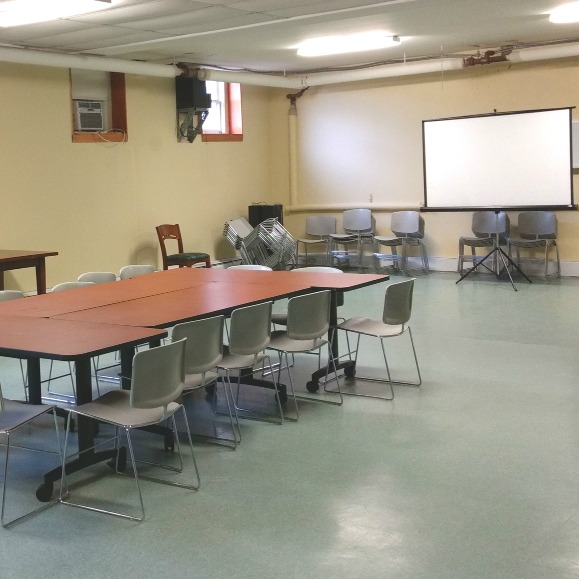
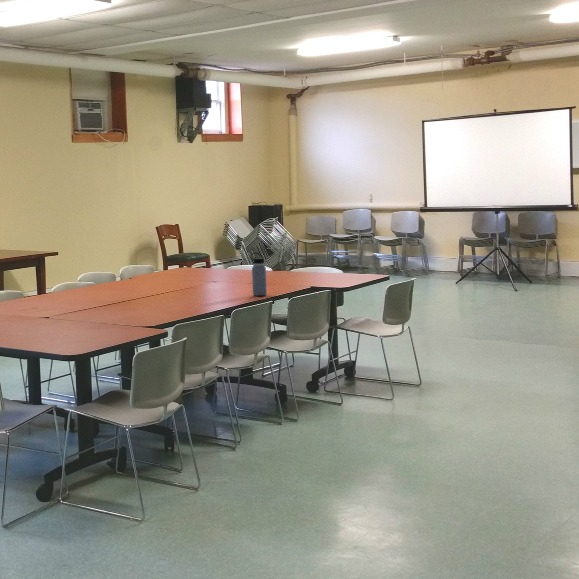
+ water bottle (258, 273)
